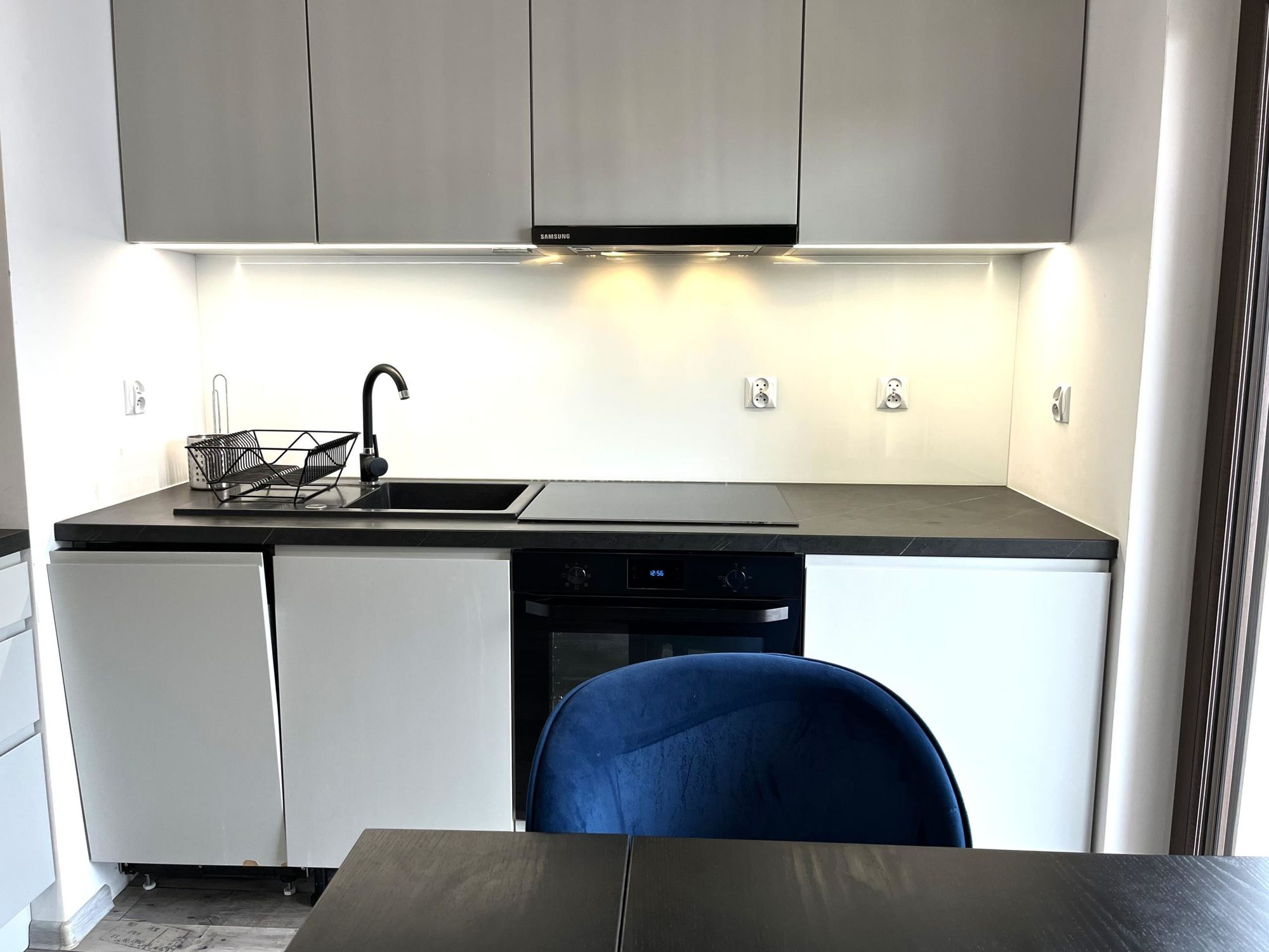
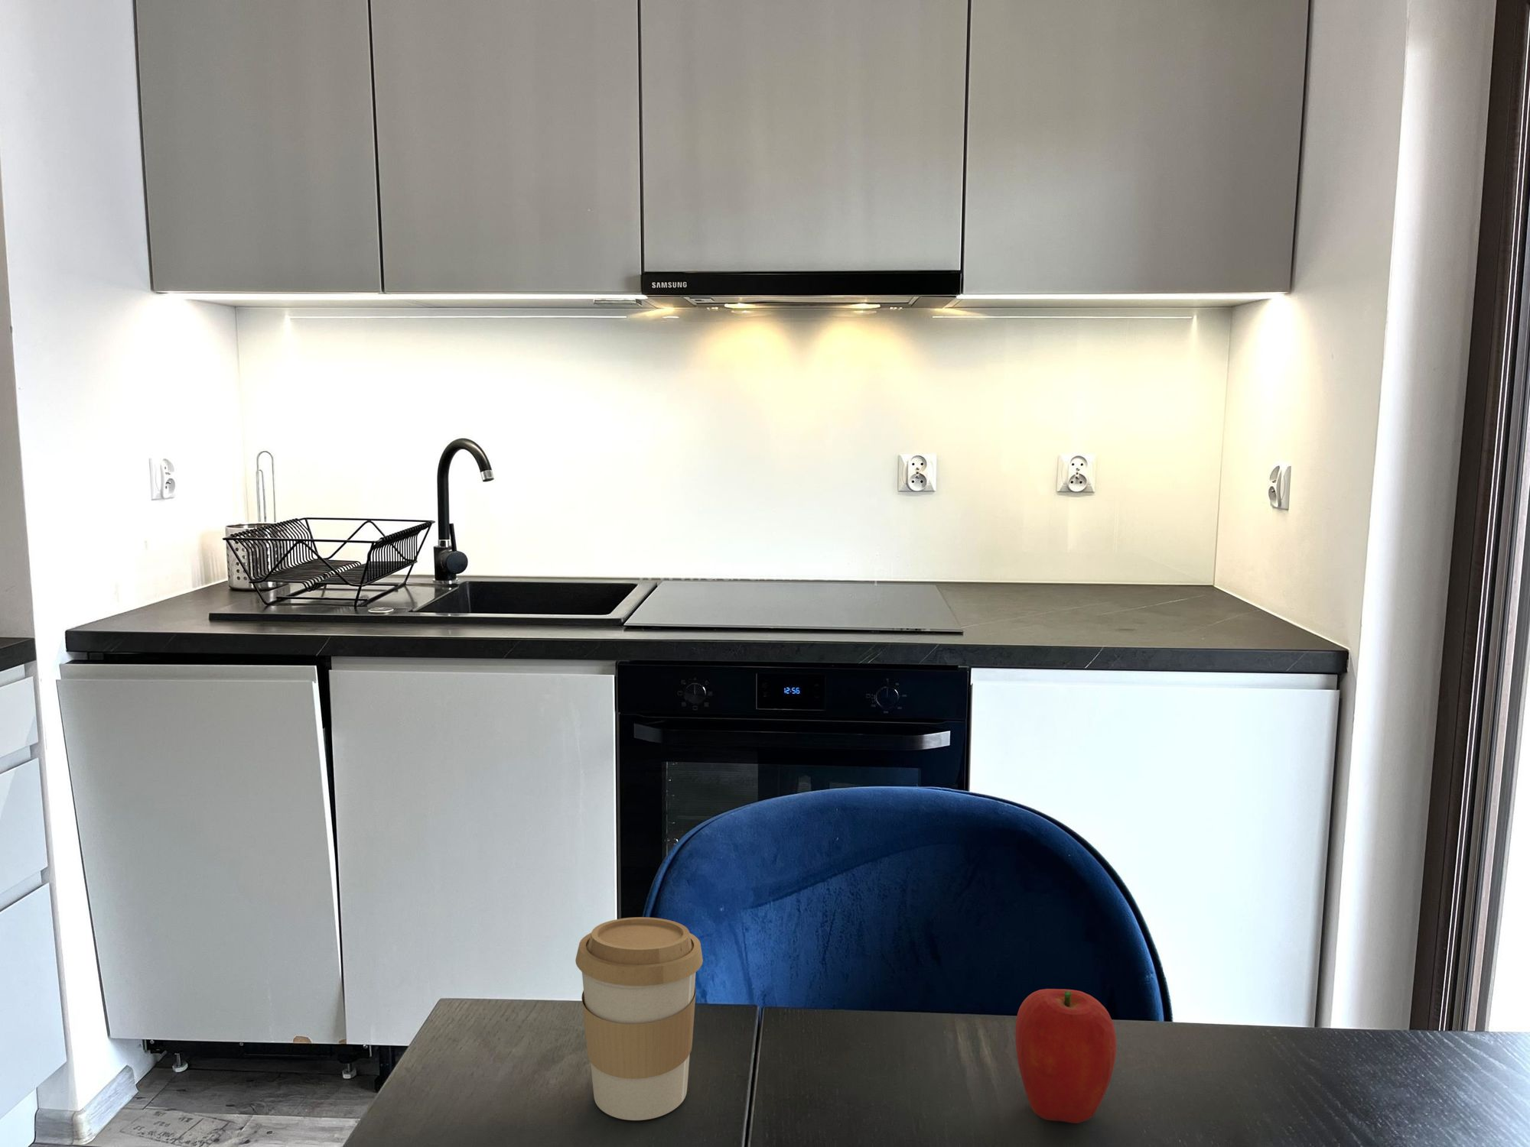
+ fruit (1065, 1047)
+ coffee cup (639, 1010)
